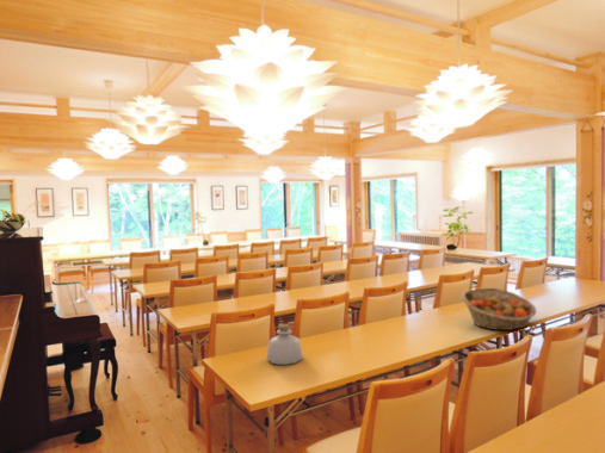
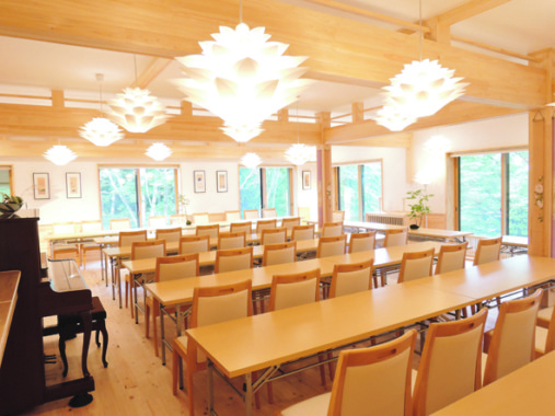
- bottle (284, 342)
- fruit basket (498, 308)
